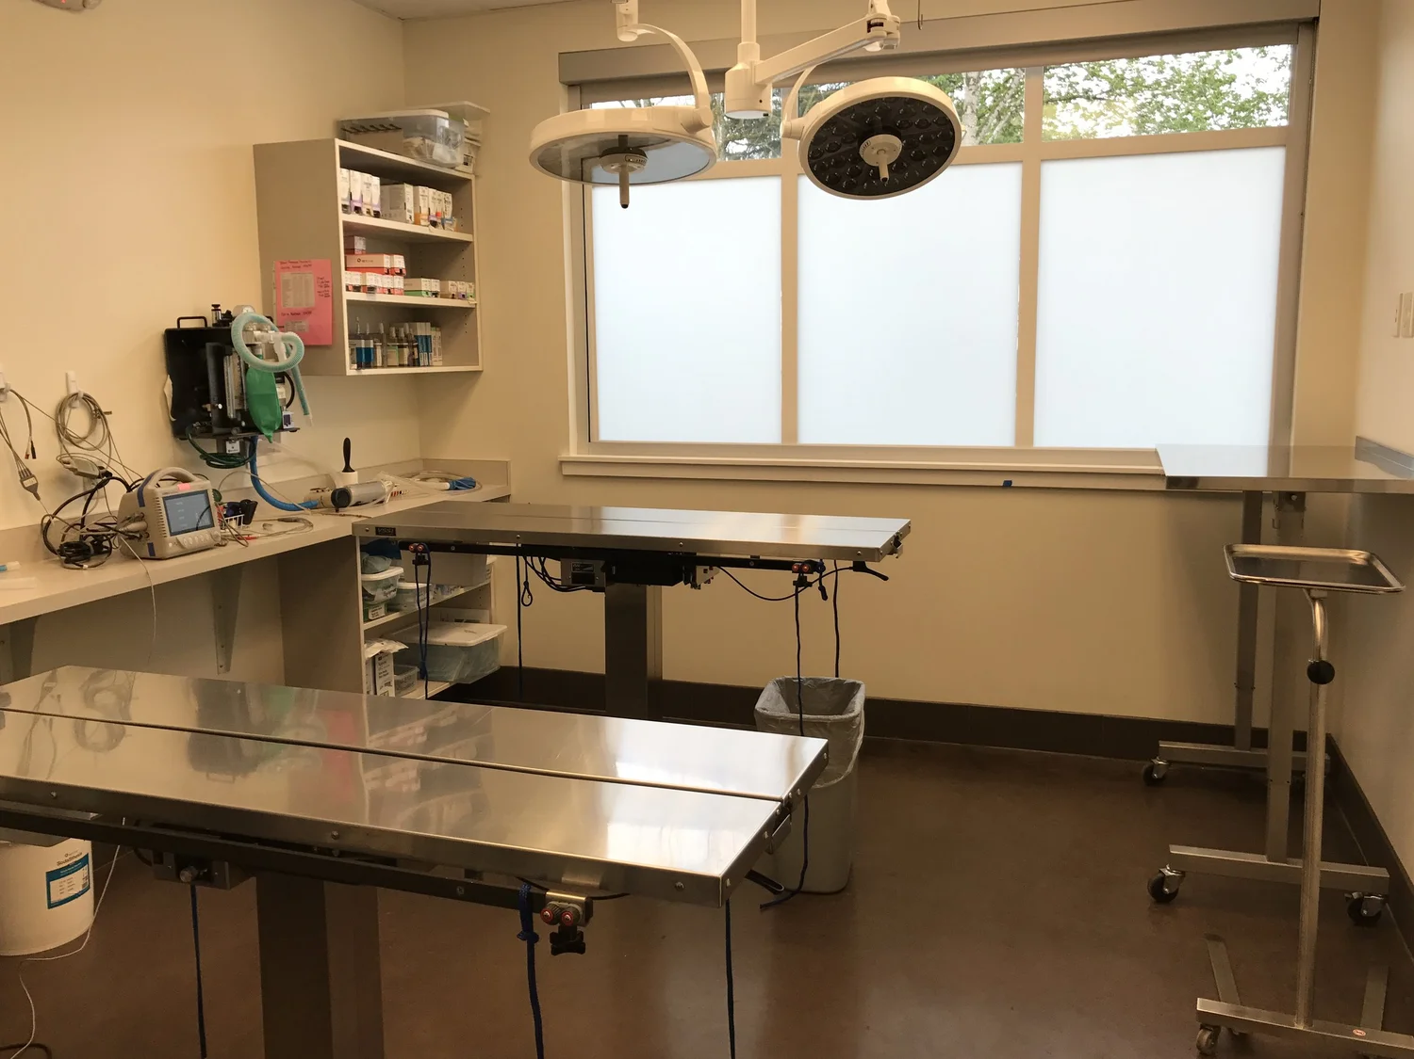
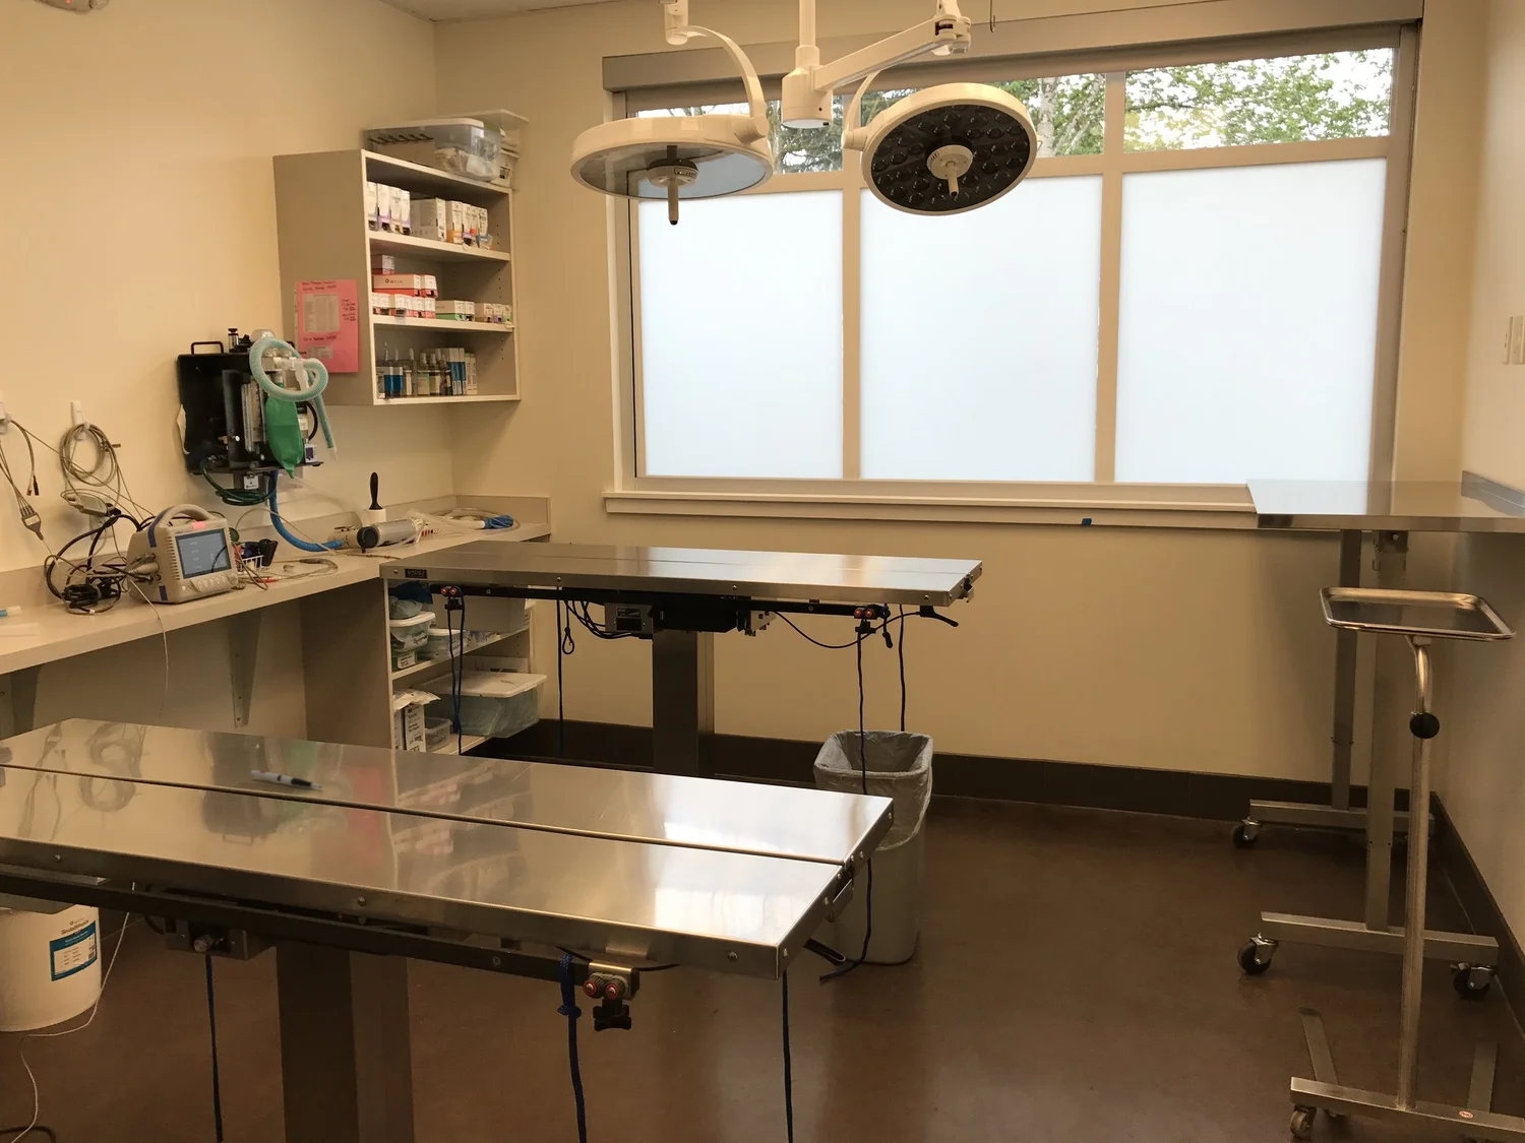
+ pen (287, 779)
